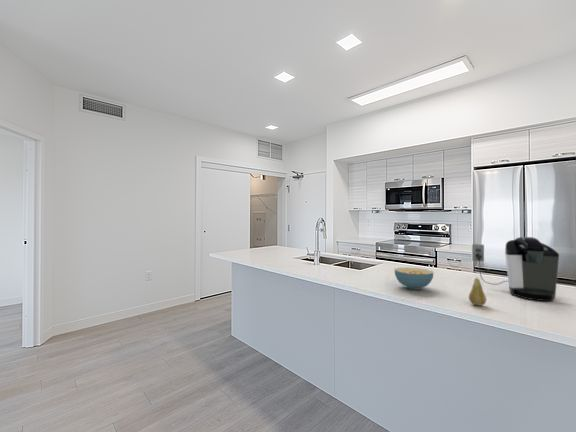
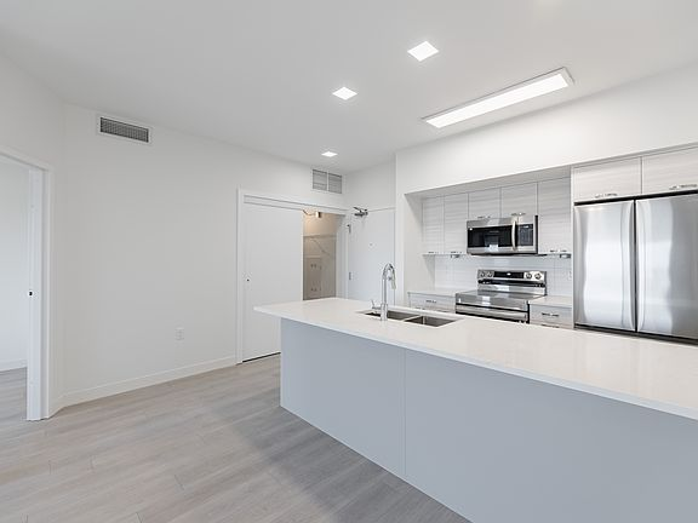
- coffee maker (515, 265)
- cereal bowl (413, 279)
- fruit (477, 291)
